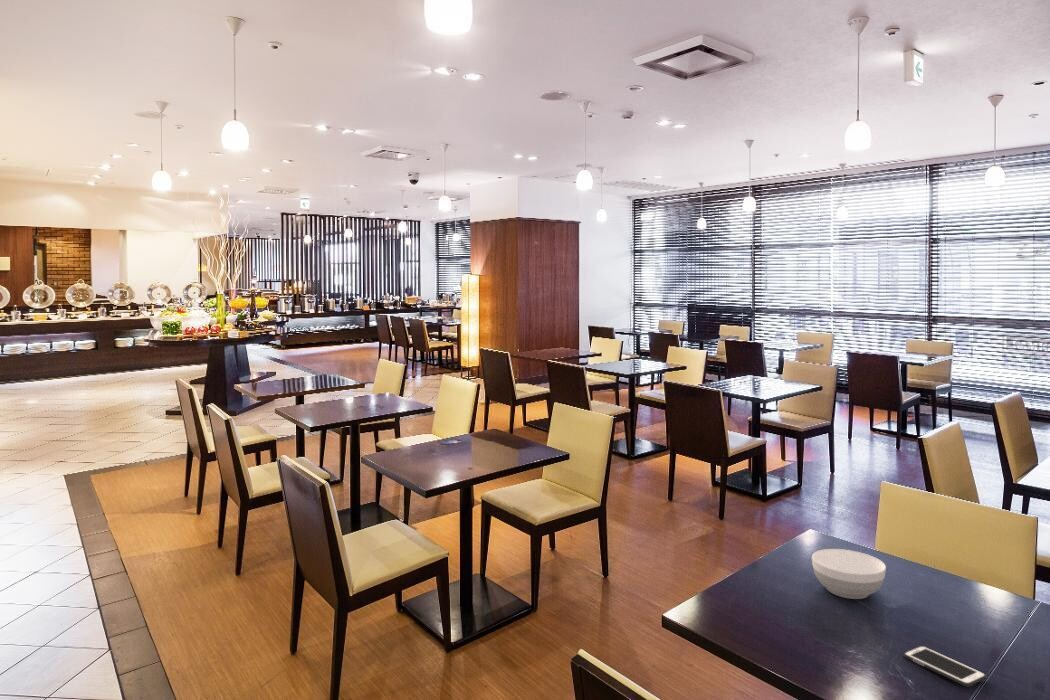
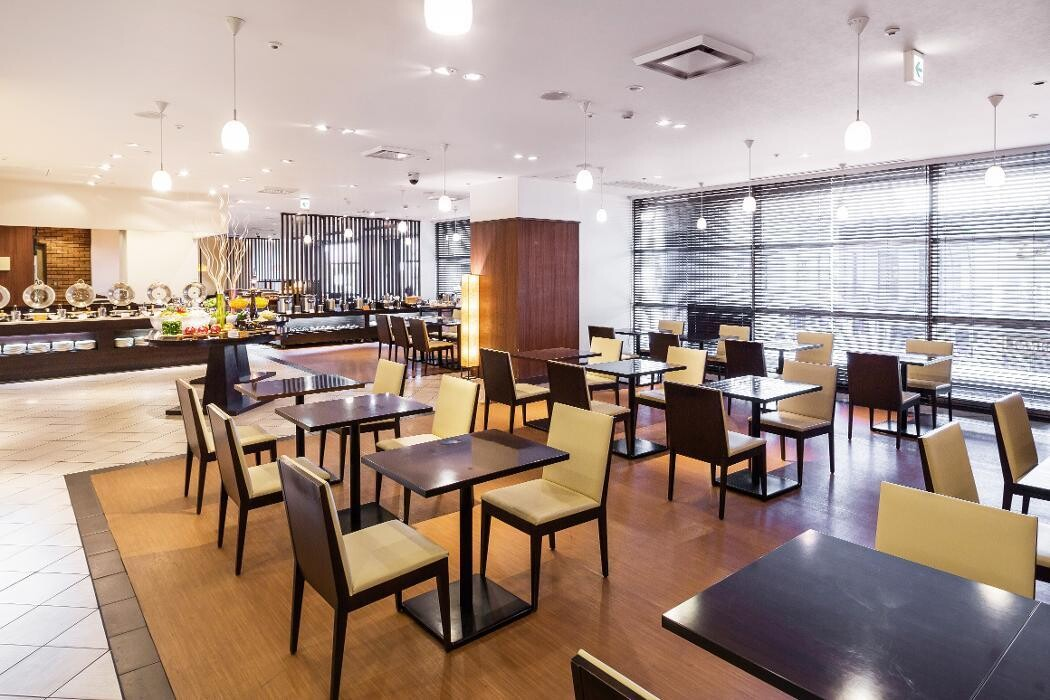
- cell phone (943, 665)
- bowl (847, 575)
